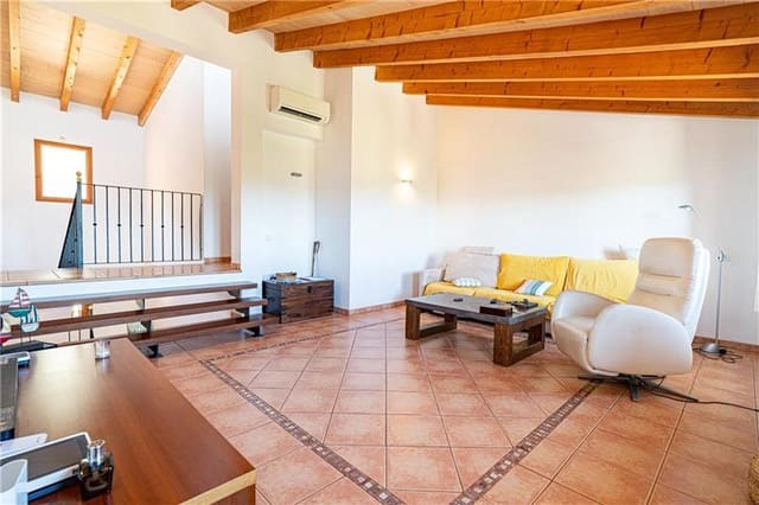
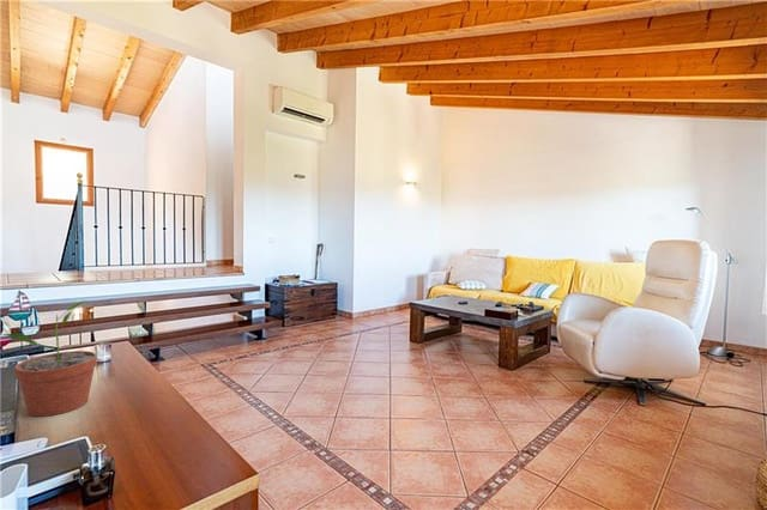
+ potted plant (58, 353)
